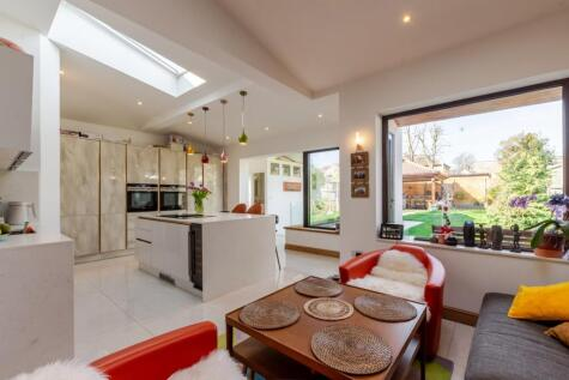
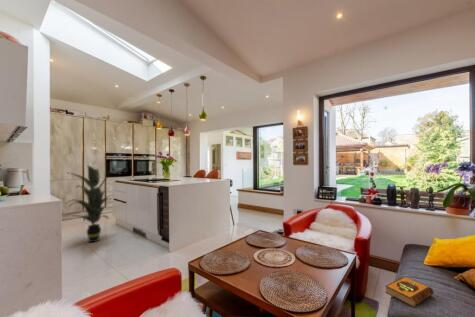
+ hardback book (409, 291)
+ indoor plant (90, 203)
